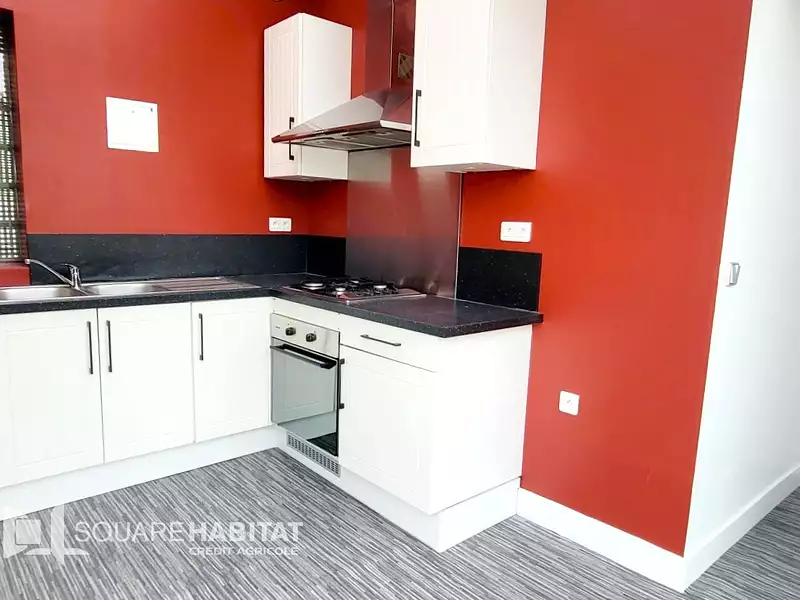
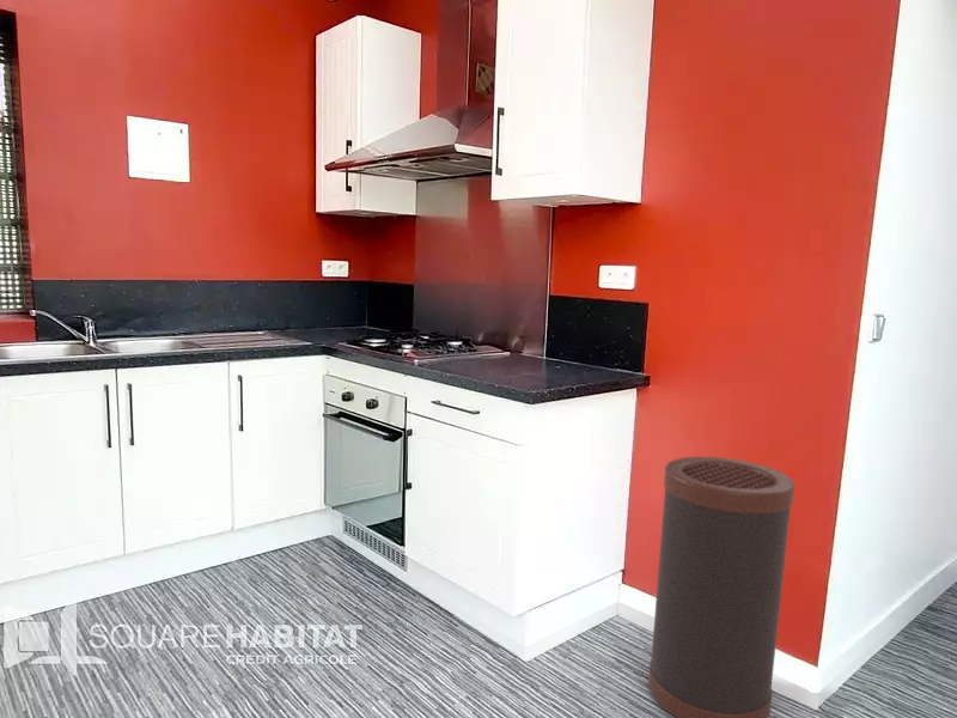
+ trash can (717, 588)
